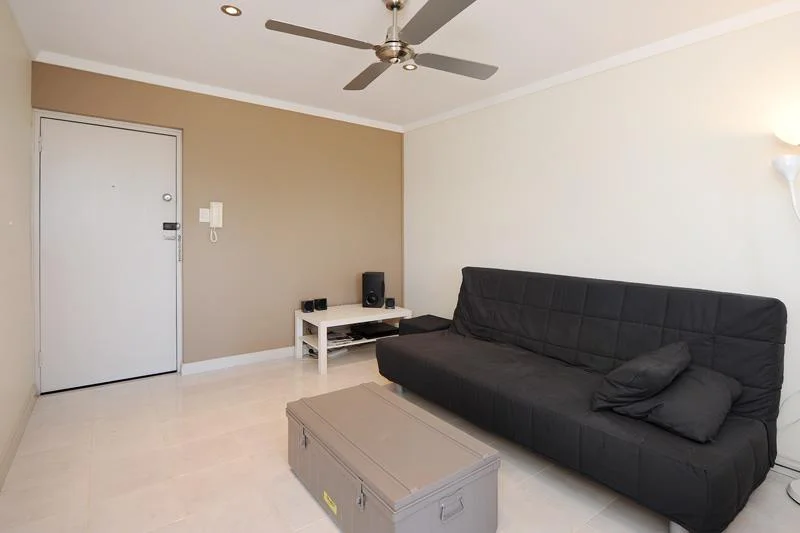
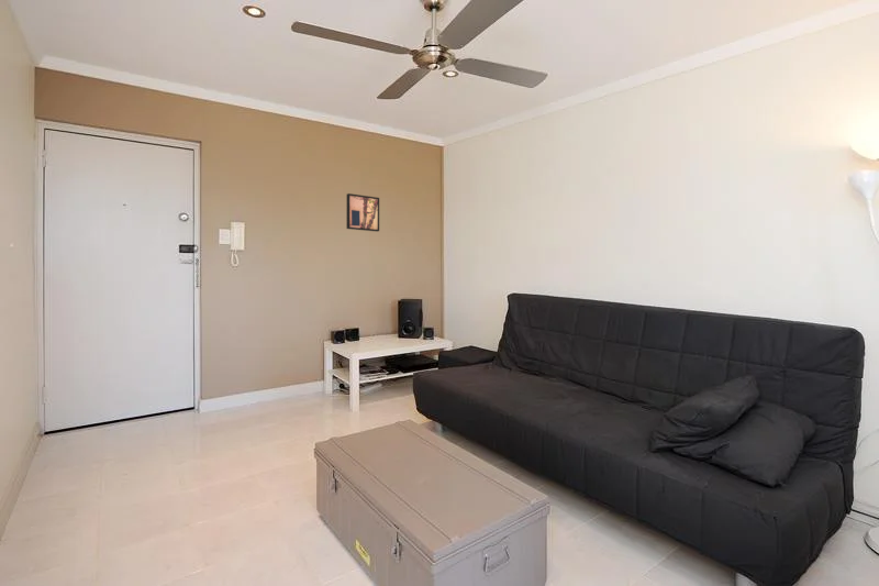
+ wall art (363, 212)
